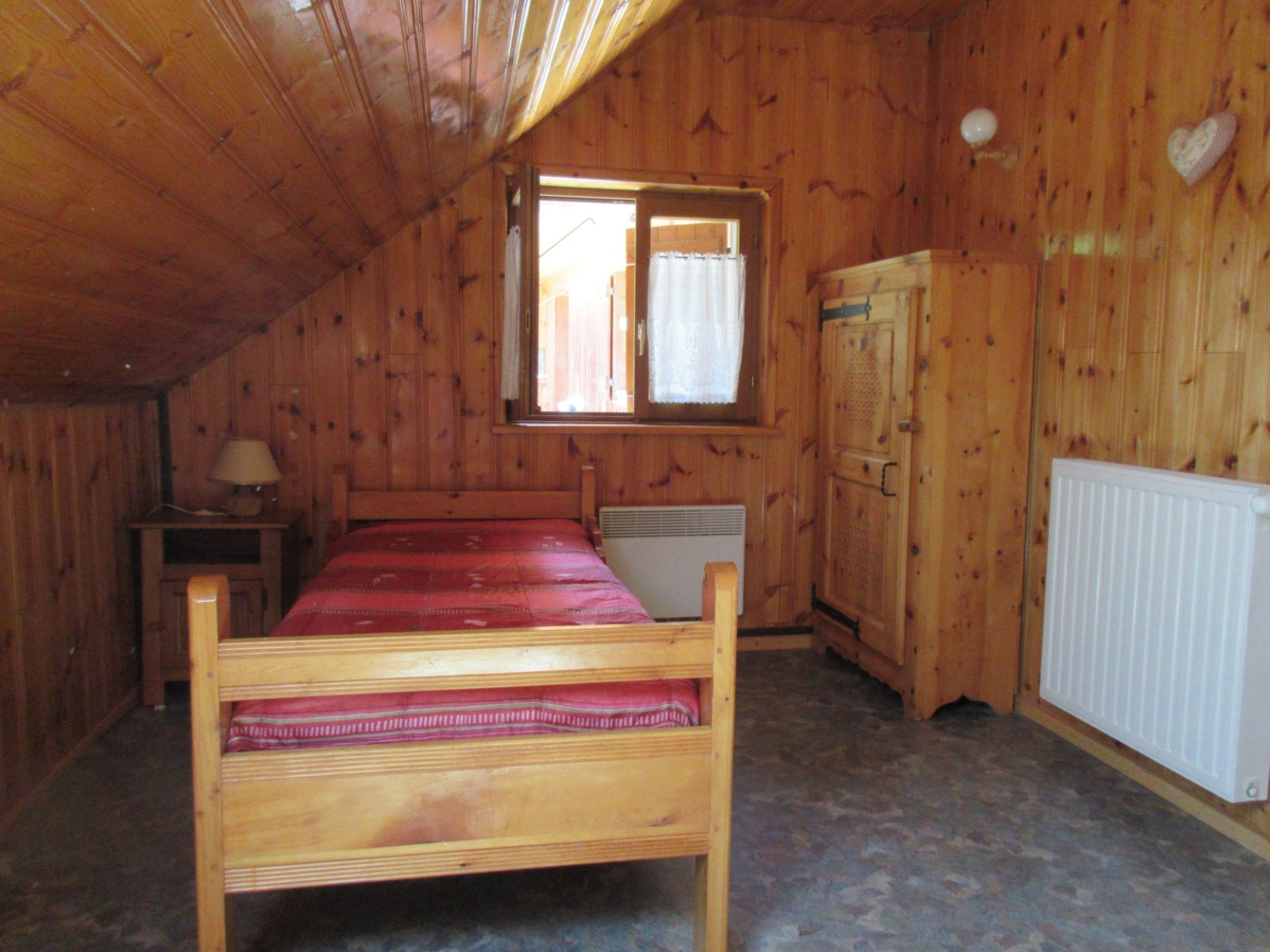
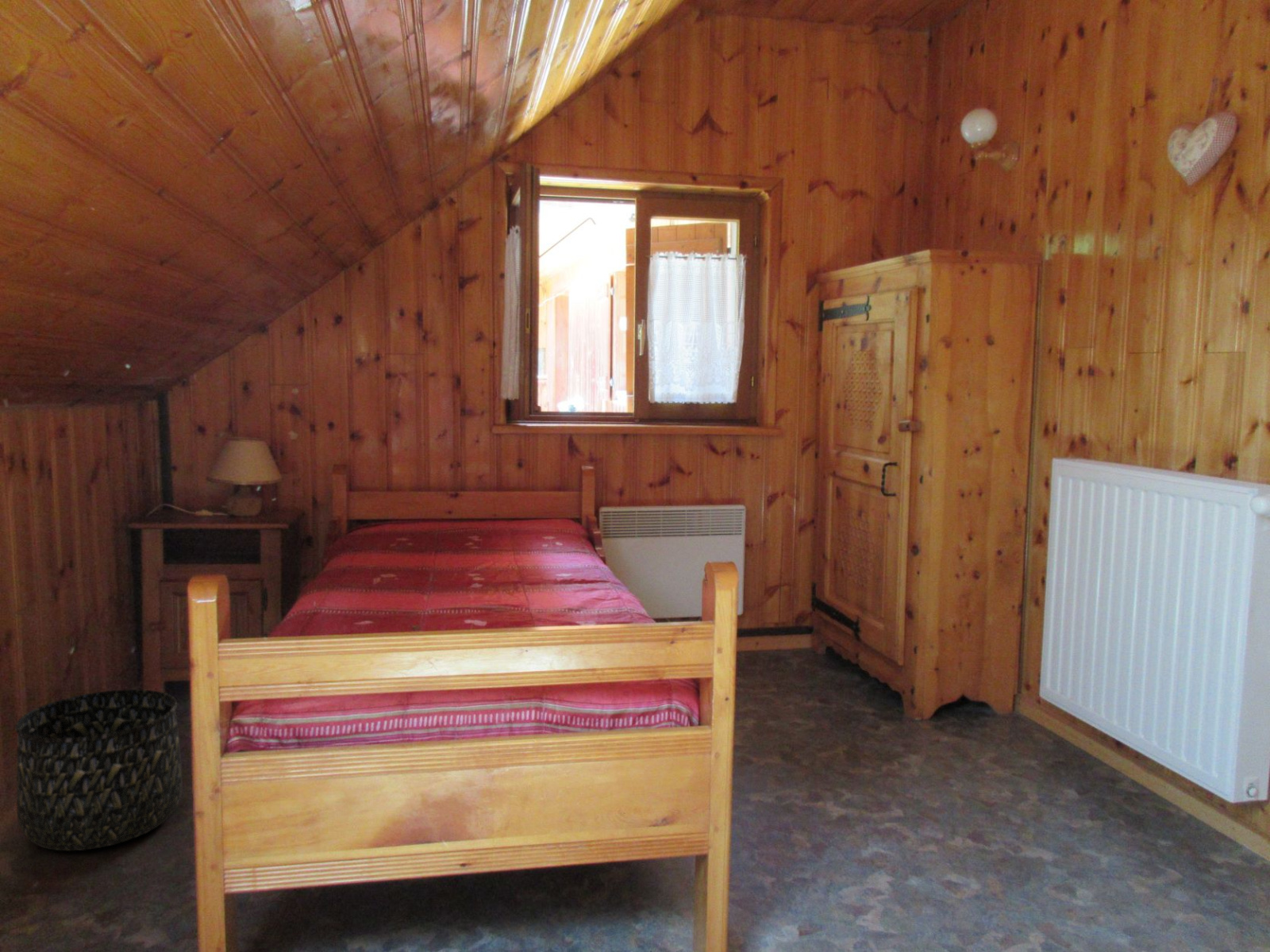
+ basket (102, 768)
